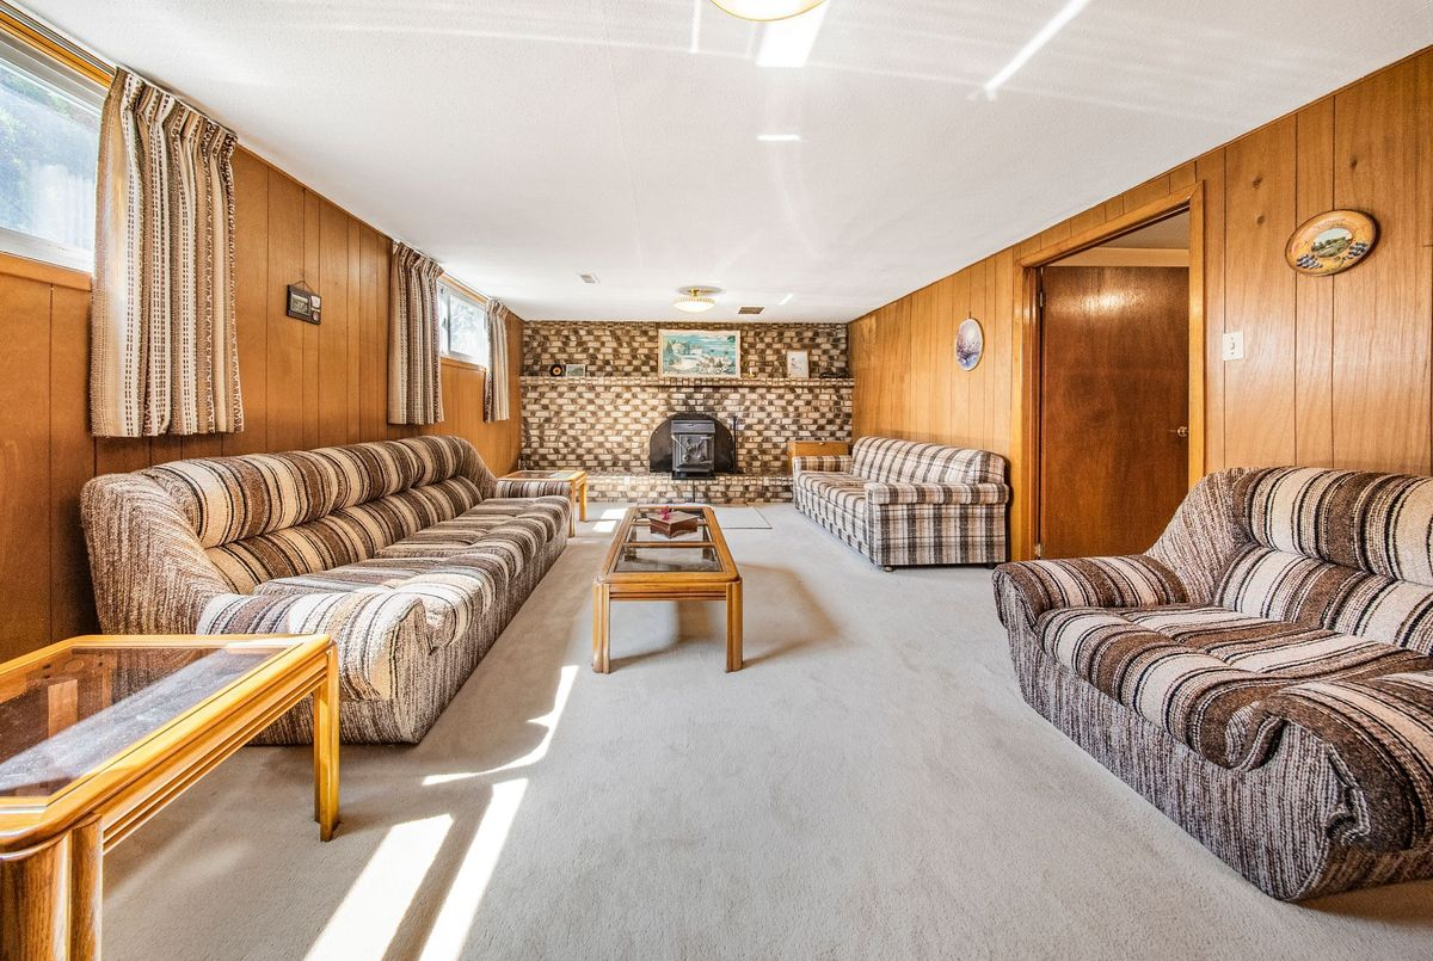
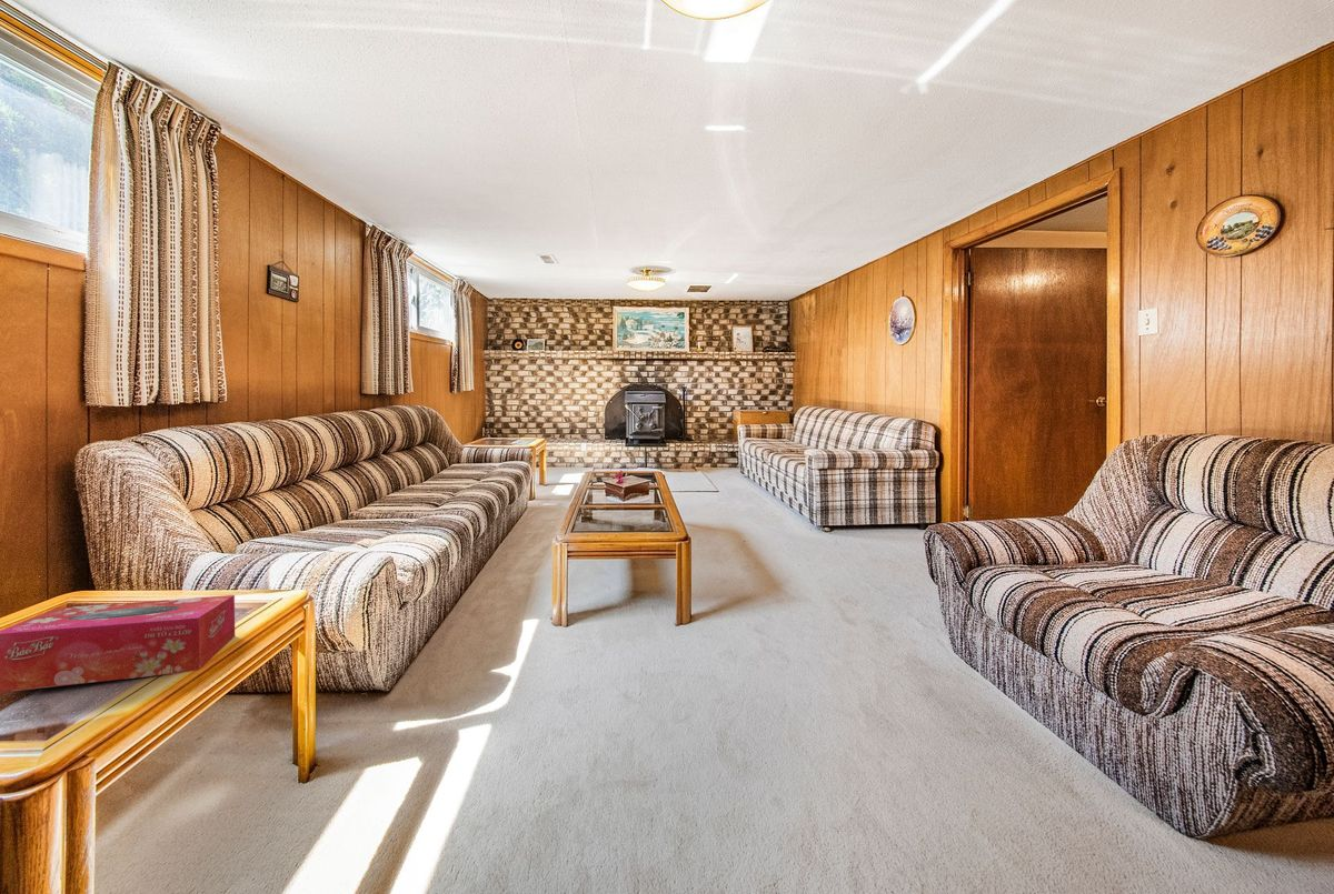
+ tissue box (126, 639)
